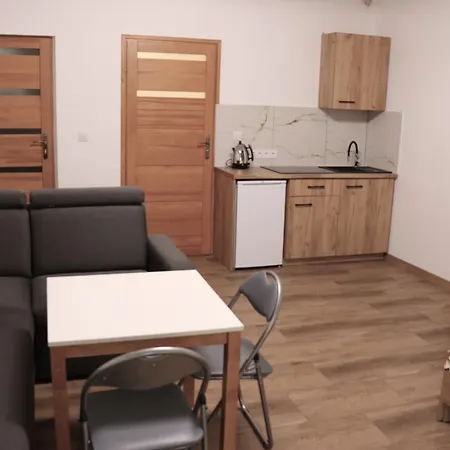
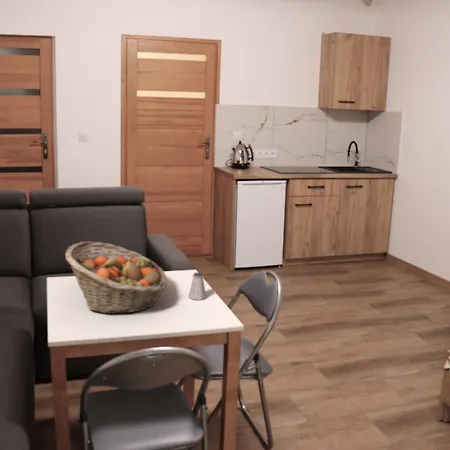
+ saltshaker (197, 285)
+ fruit basket (117, 274)
